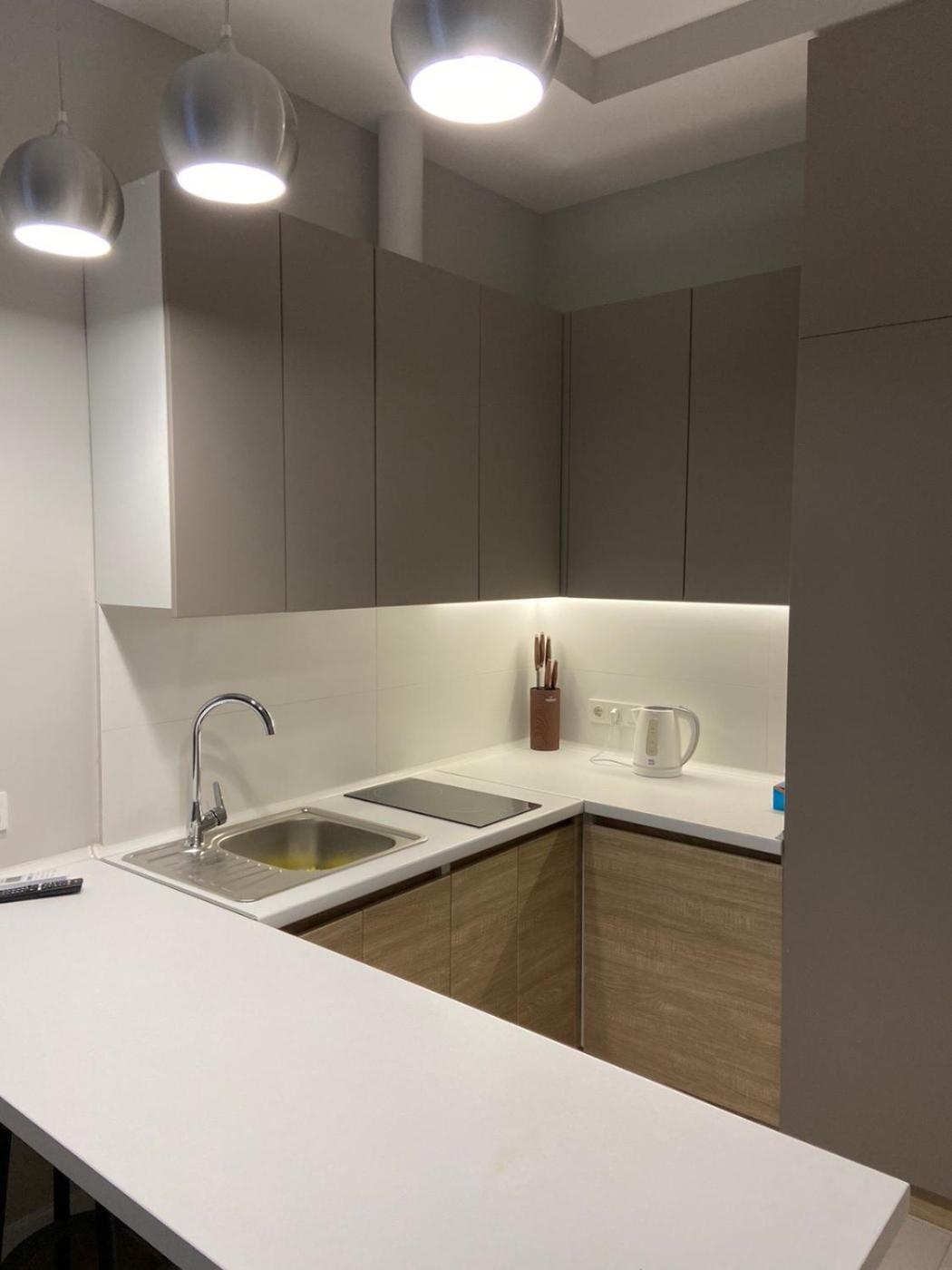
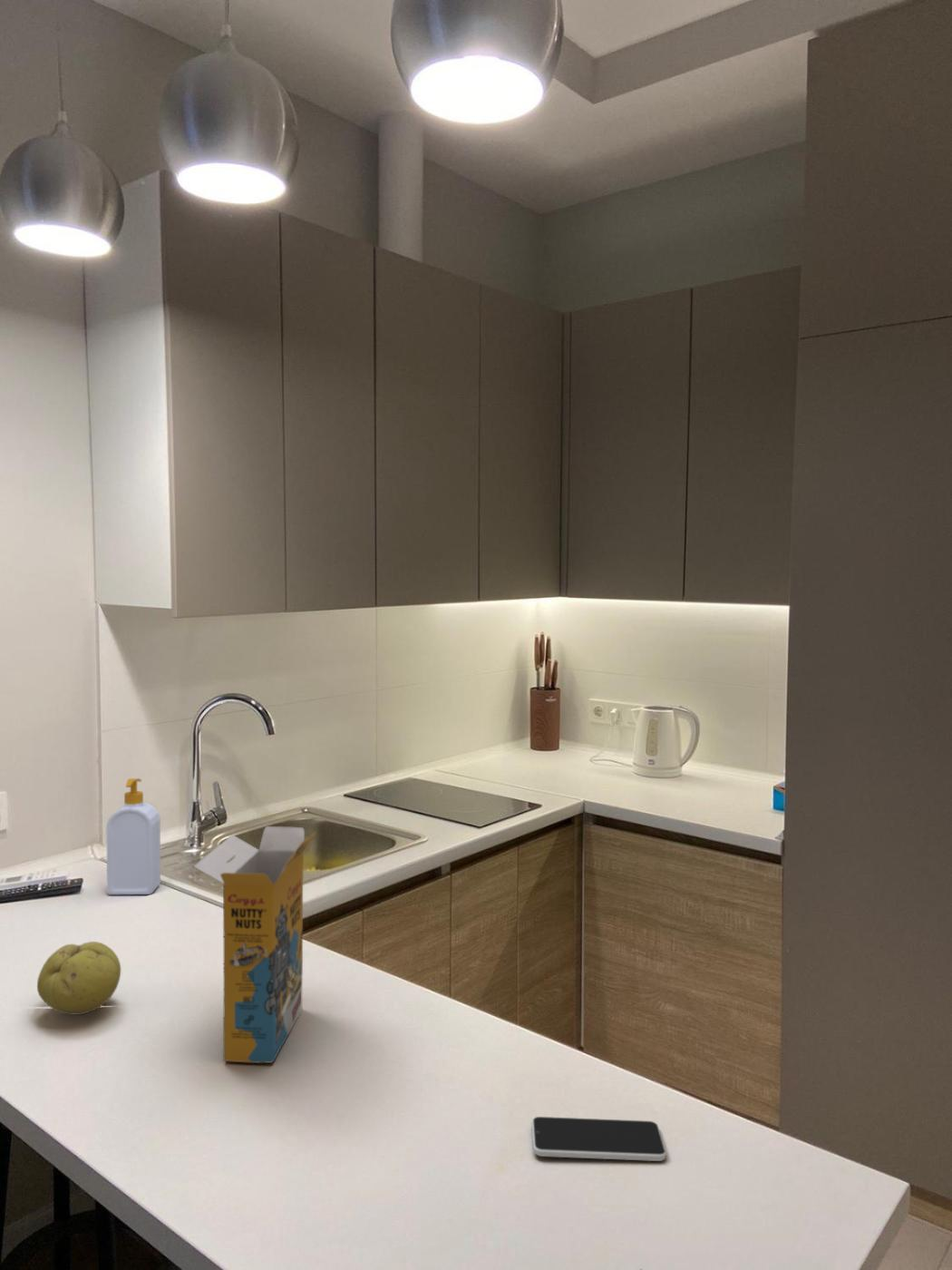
+ smartphone (597, 1138)
+ soap bottle (133, 835)
+ cereal box (257, 937)
+ fruit (81, 978)
